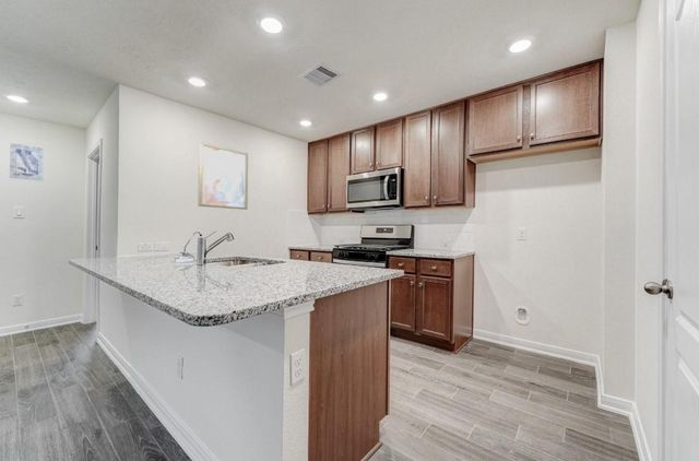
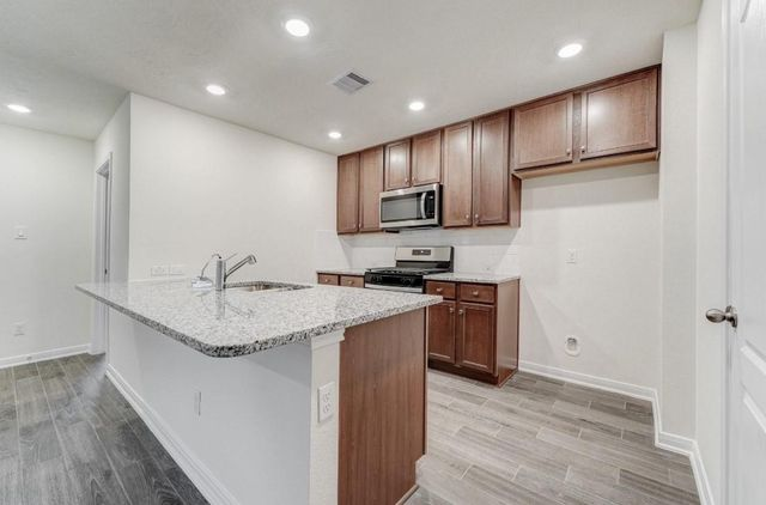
- wall art (26, 162)
- wall art (224, 178)
